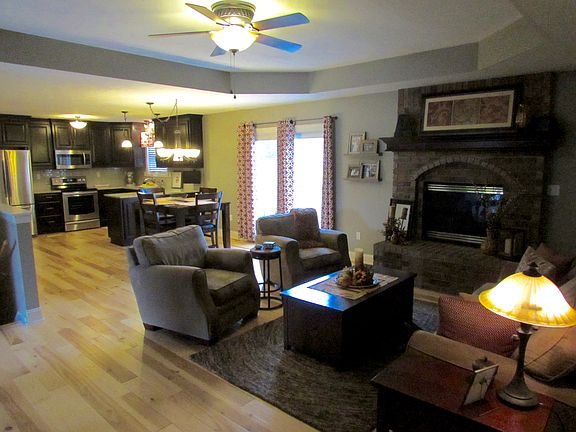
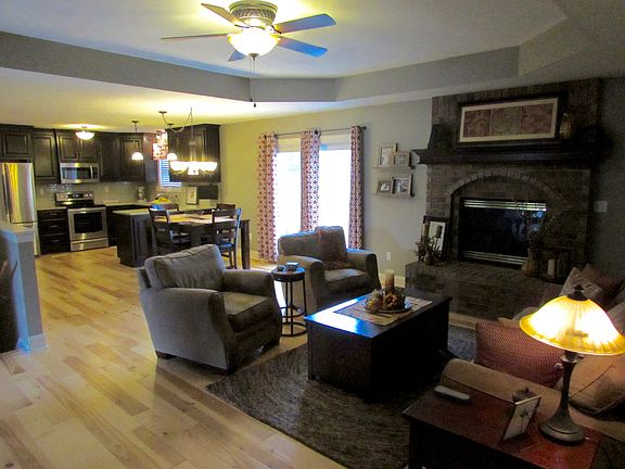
+ remote control (451, 394)
